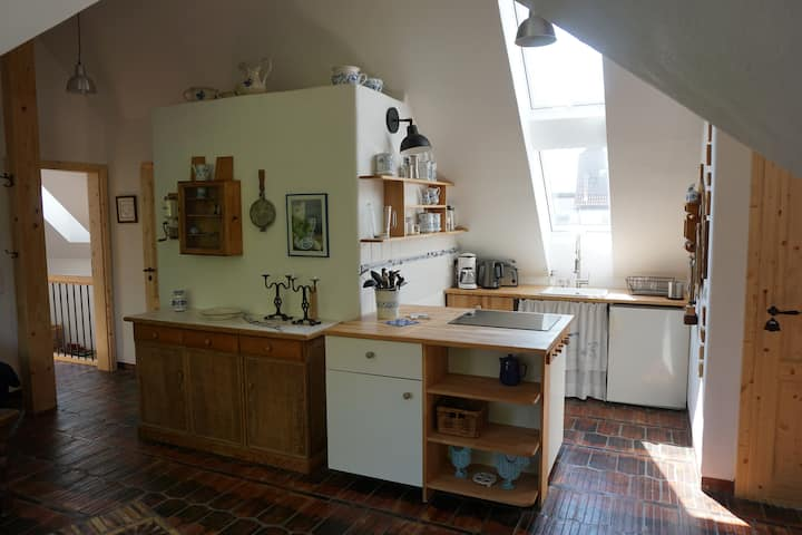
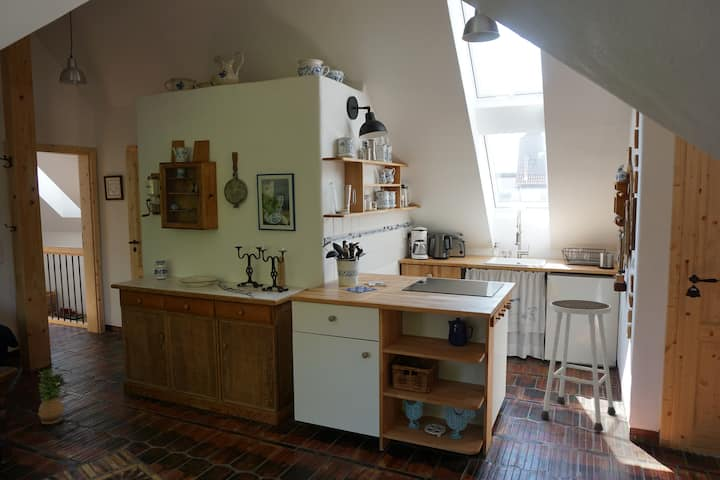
+ stool (576, 365)
+ potted plant (52, 395)
